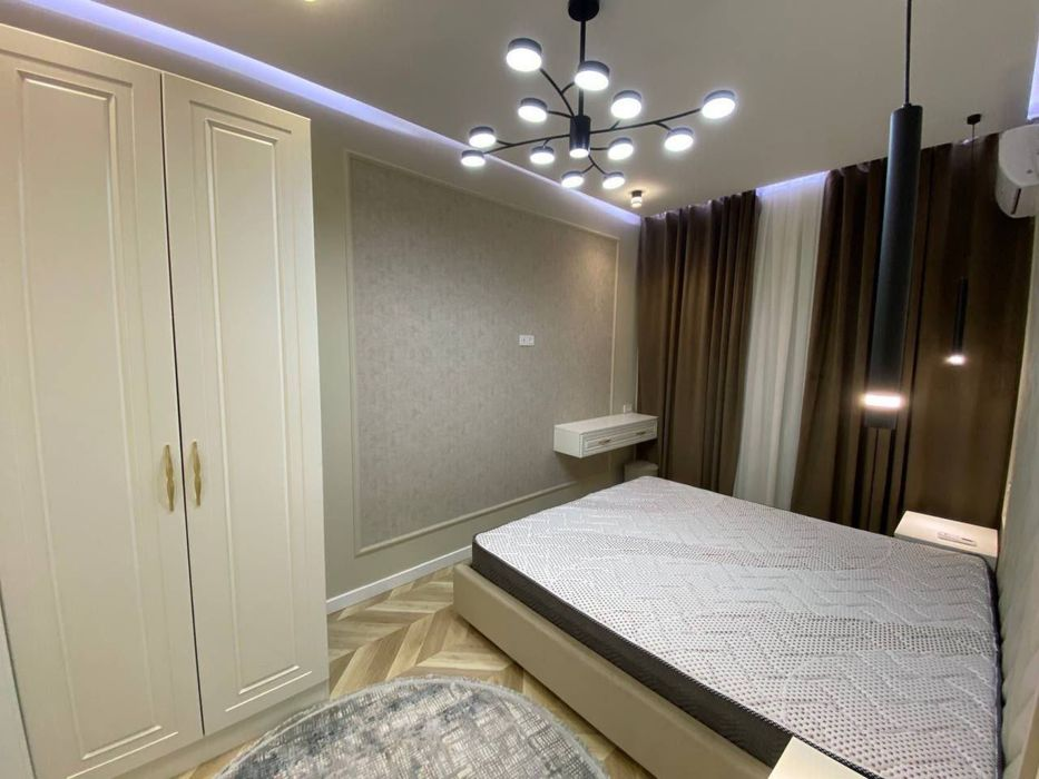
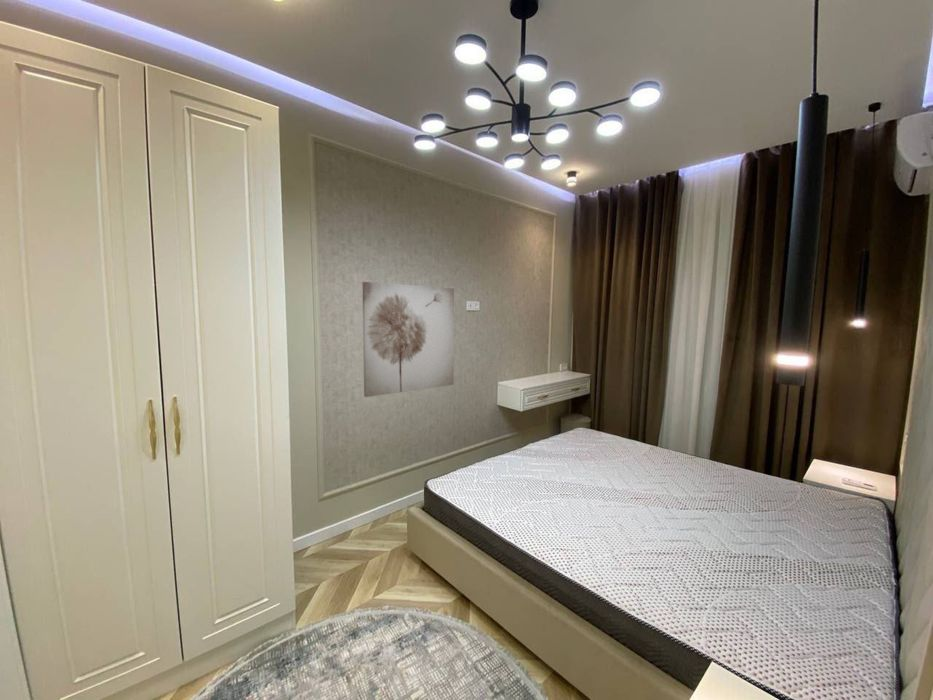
+ wall art (412, 338)
